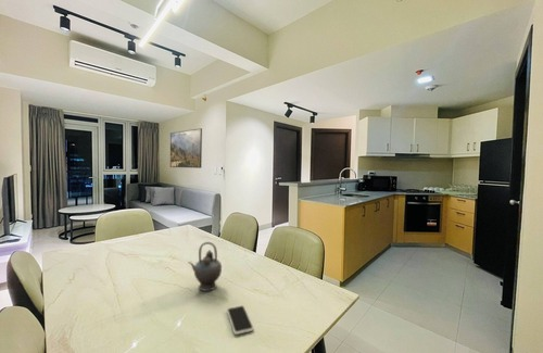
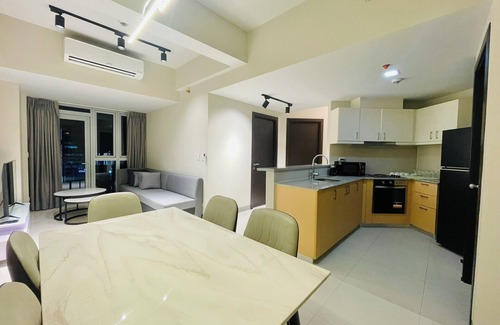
- smartphone (239, 318)
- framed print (185, 149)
- teapot (204, 264)
